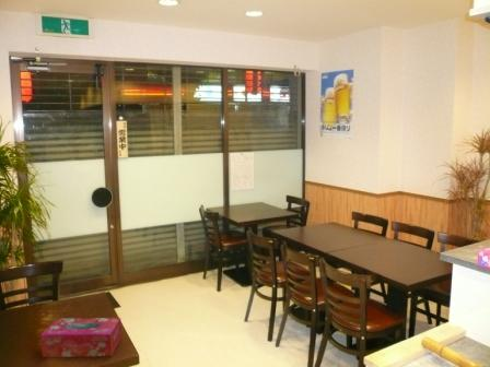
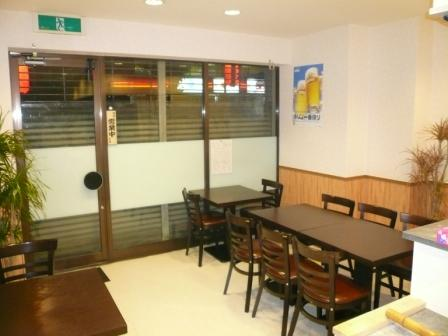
- tissue box (82, 336)
